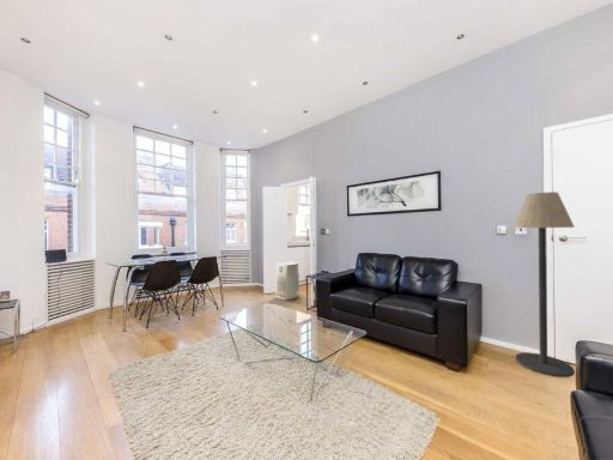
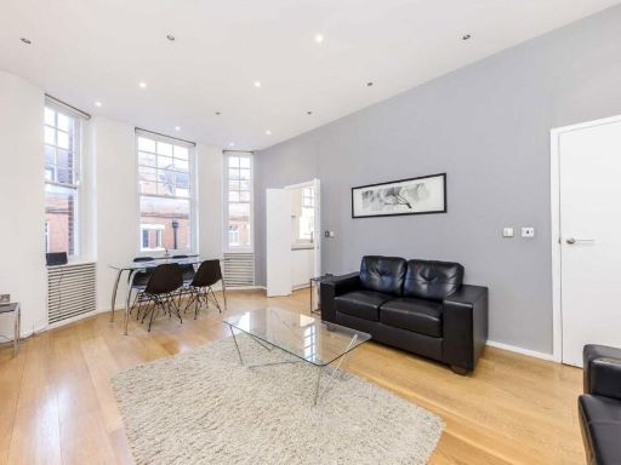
- floor lamp (542, 279)
- air purifier (287, 279)
